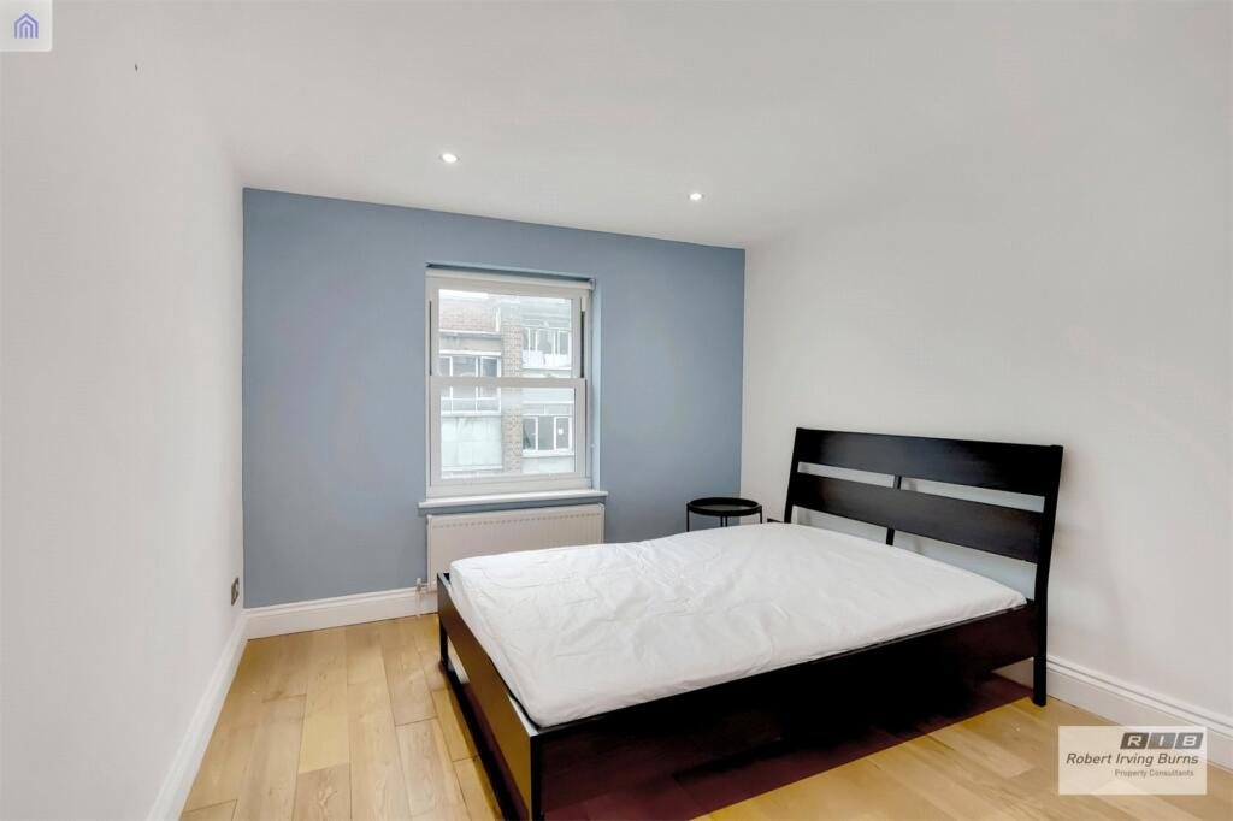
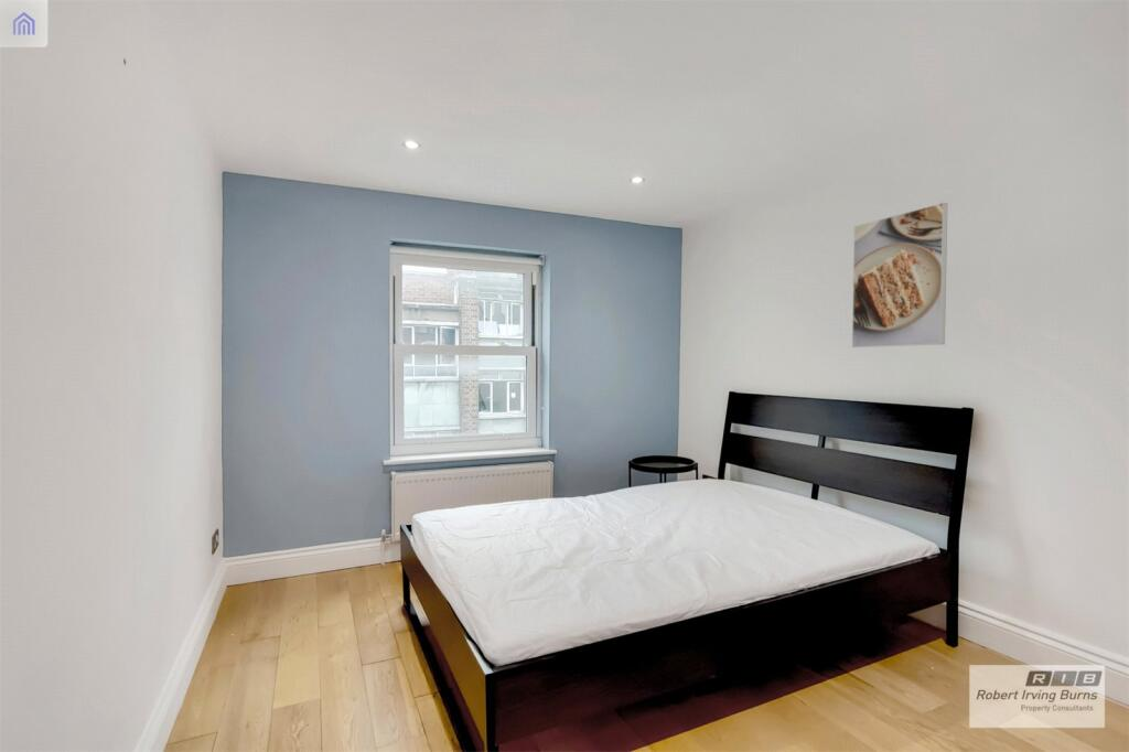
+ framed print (895, 280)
